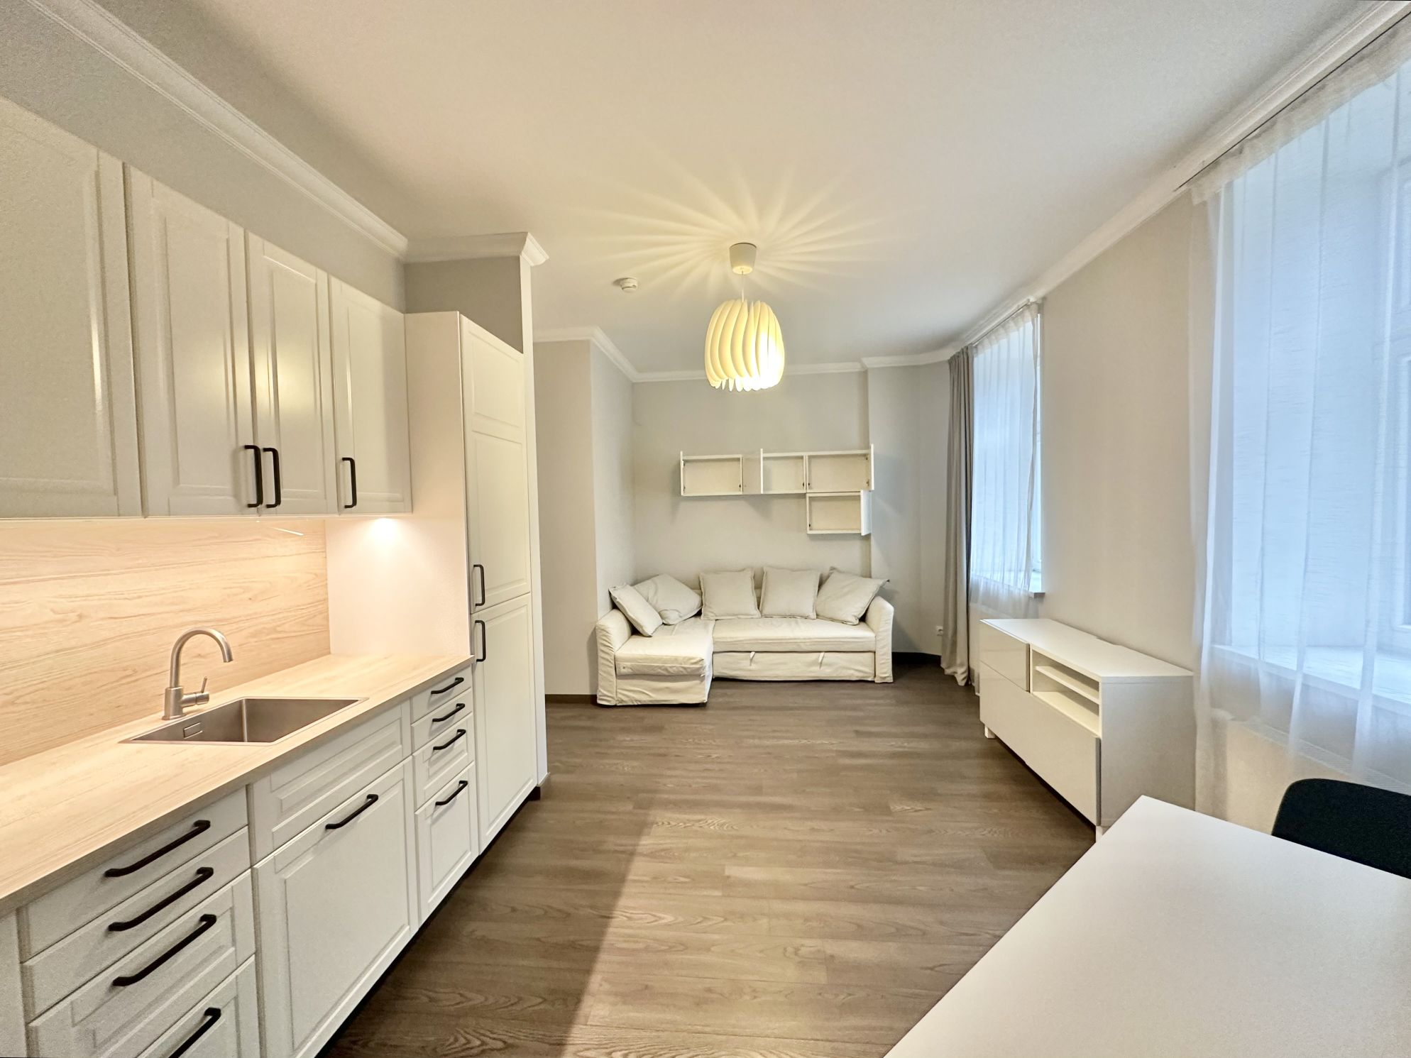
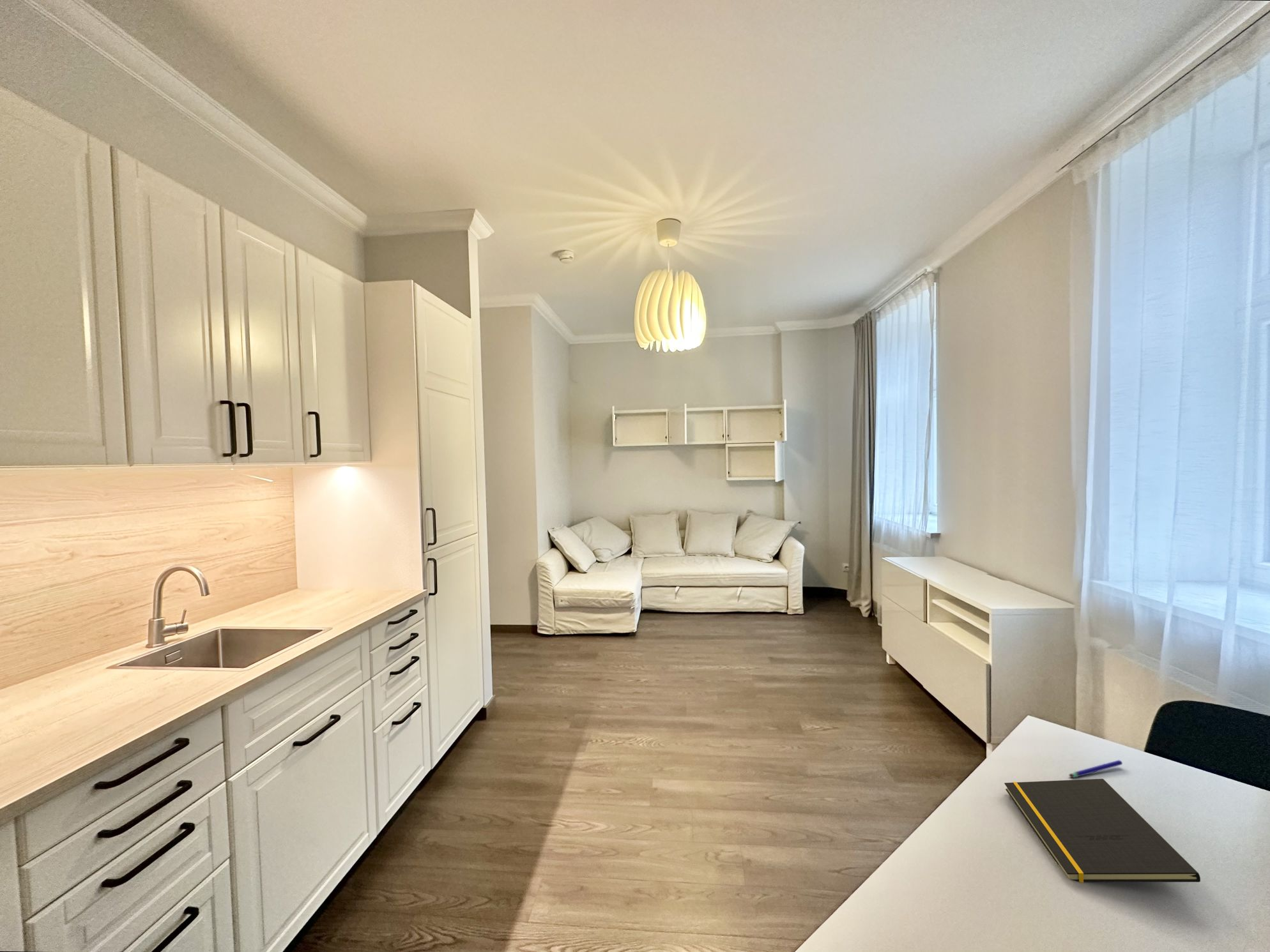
+ notepad (1088, 825)
+ pen (1096, 769)
